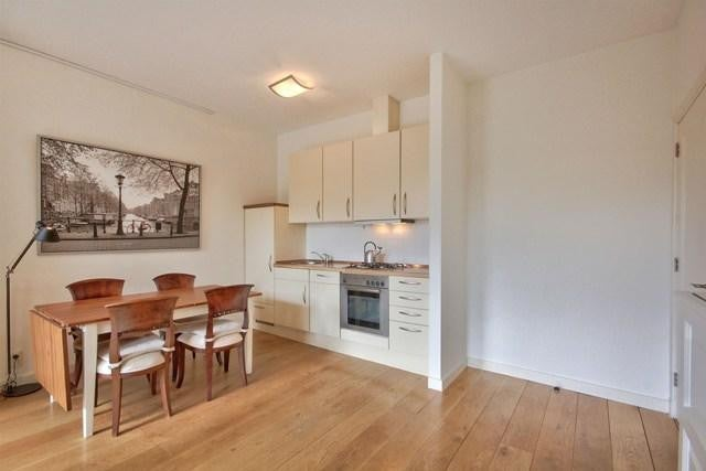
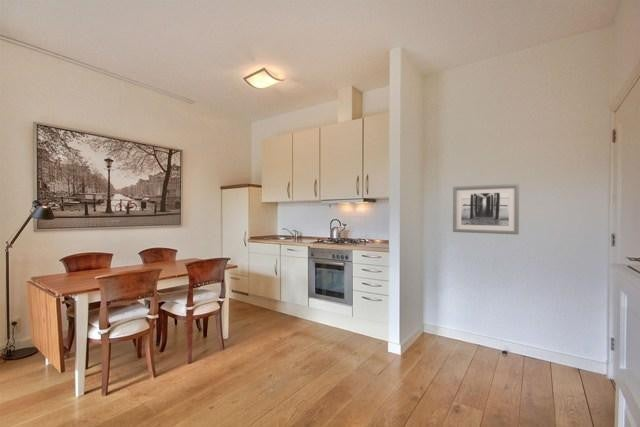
+ wall art (484, 209)
